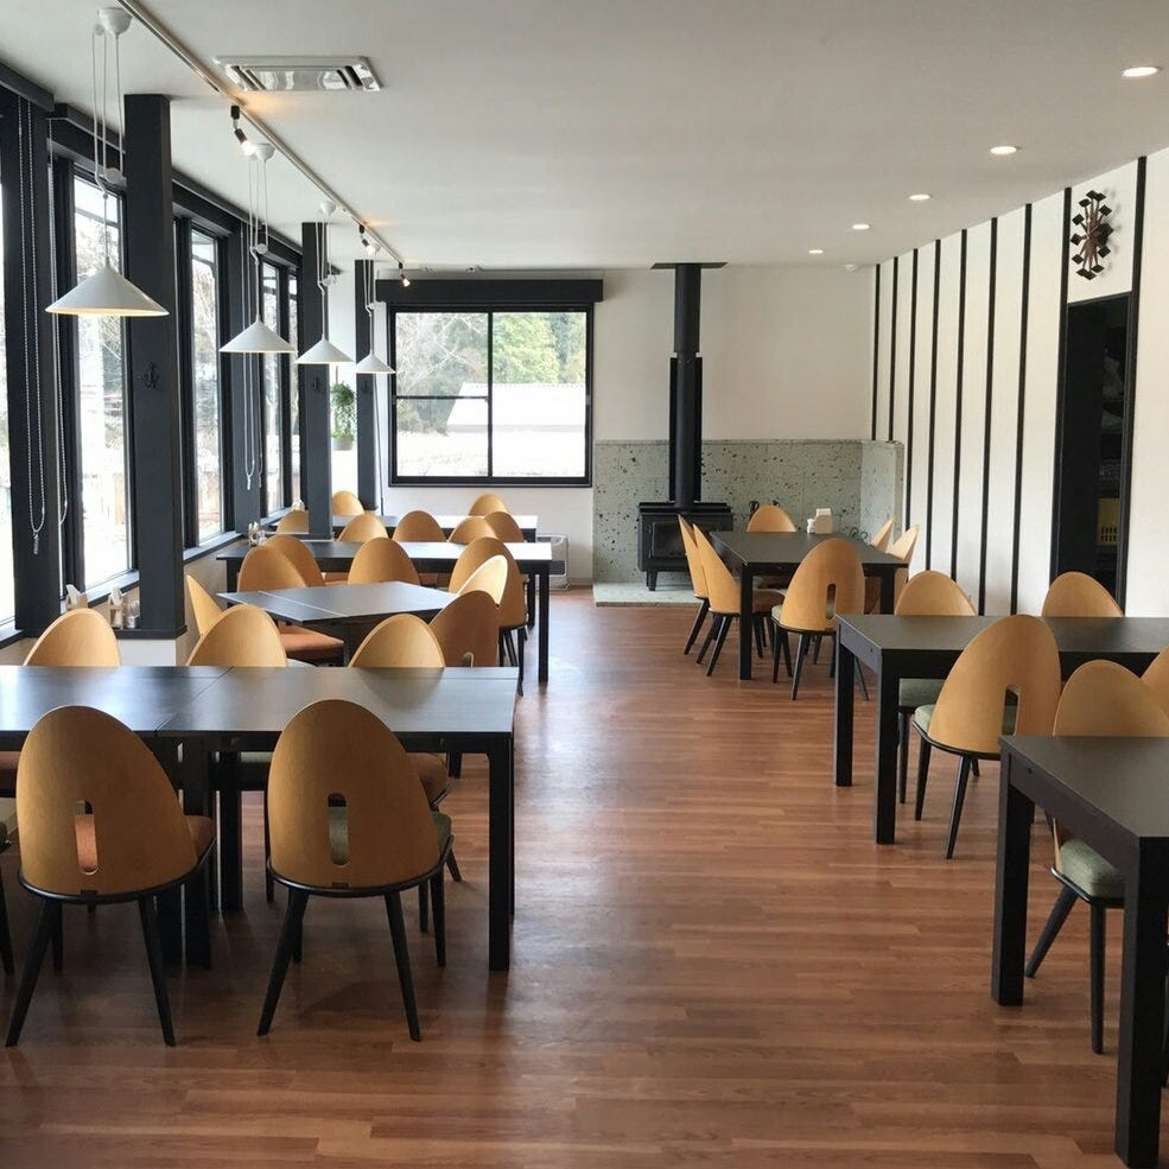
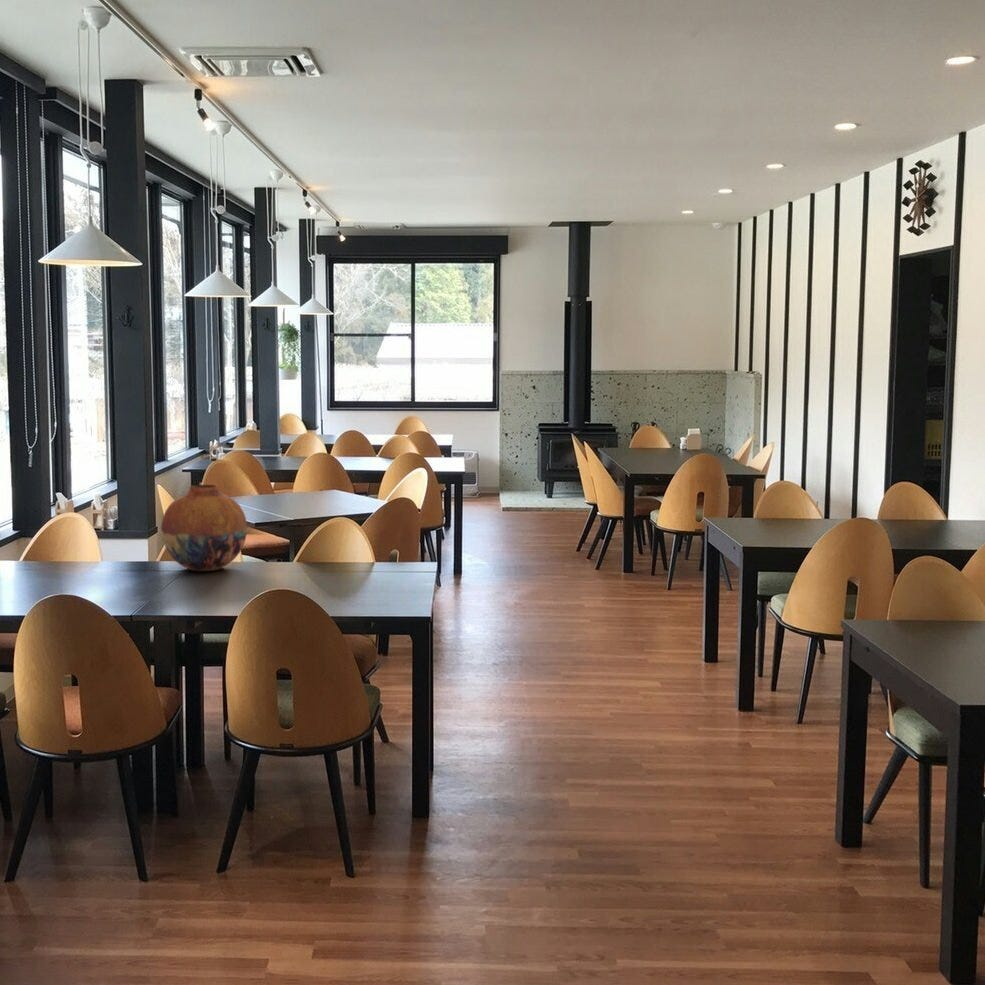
+ vase (204, 527)
